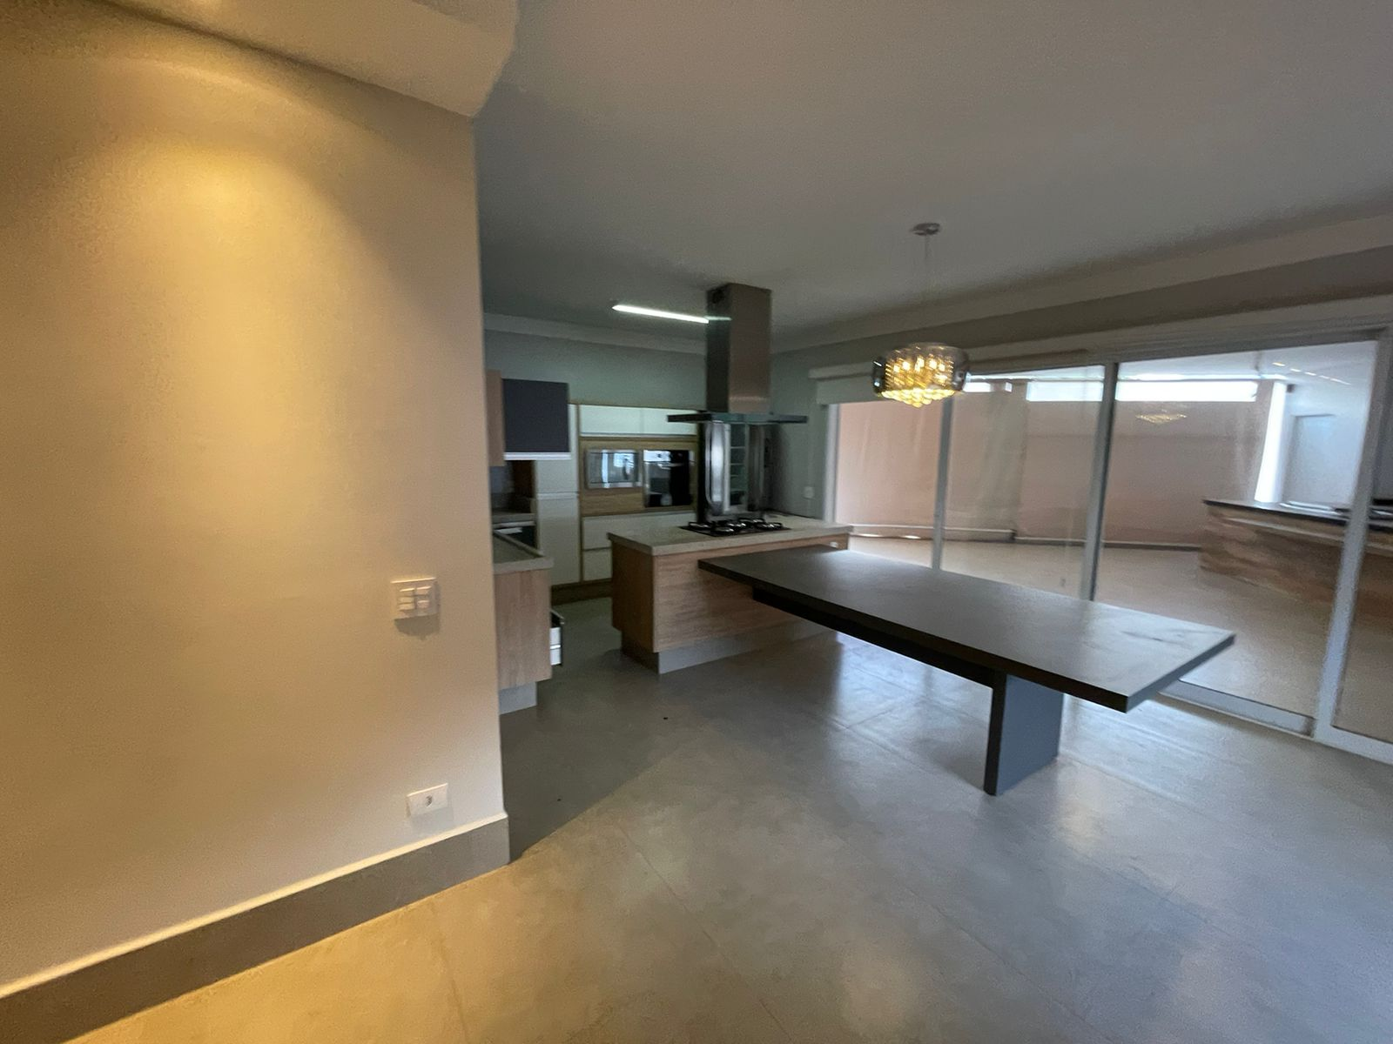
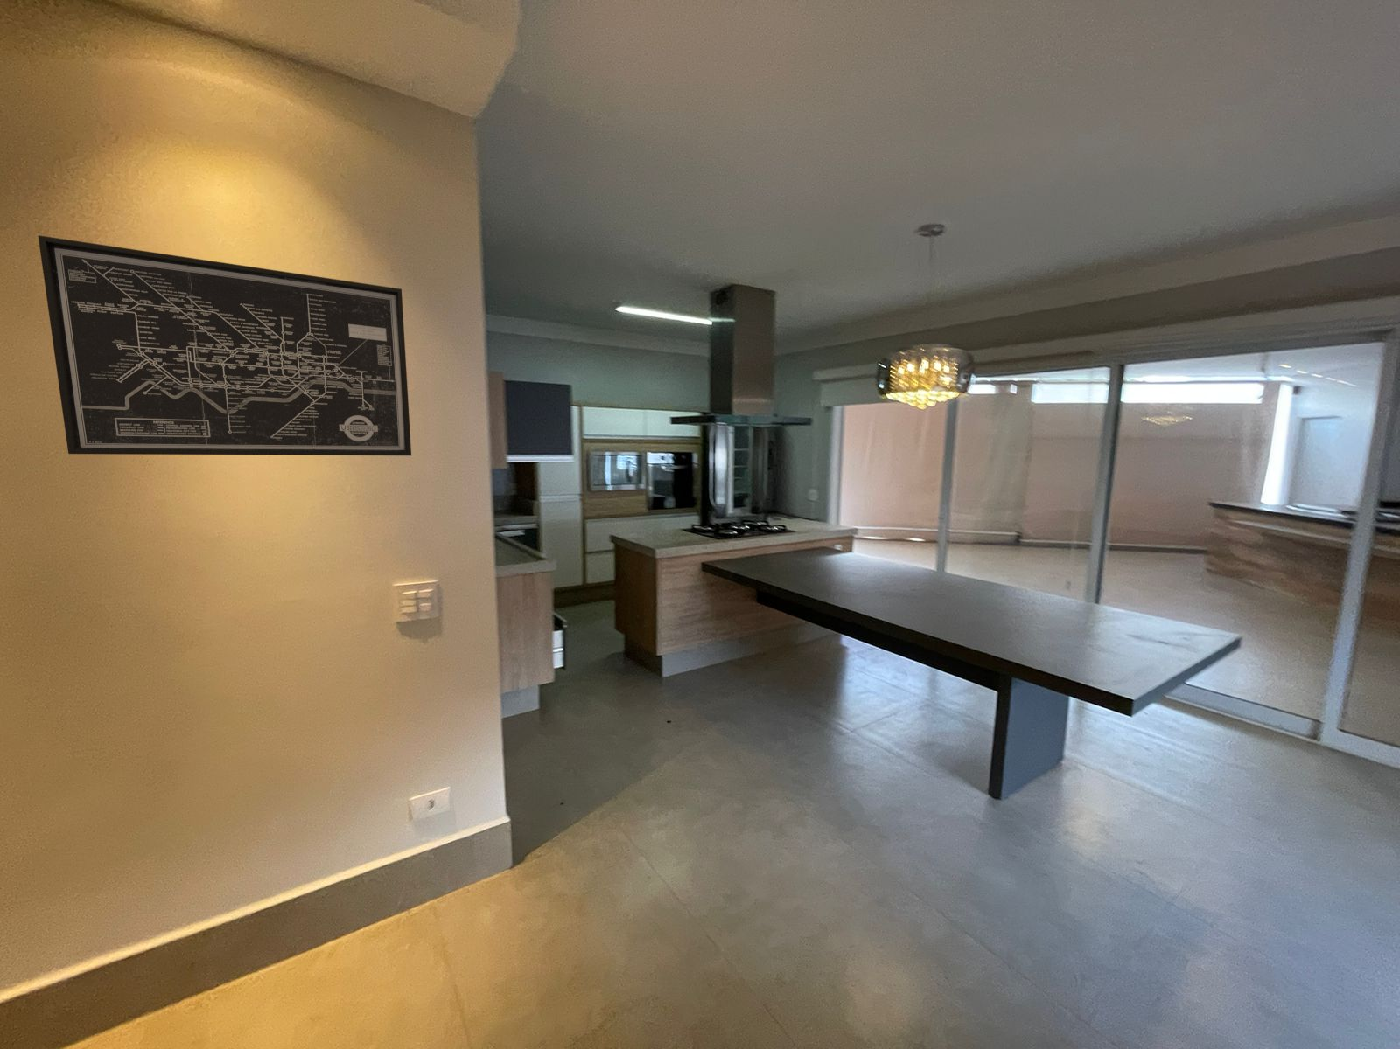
+ wall art (255, 364)
